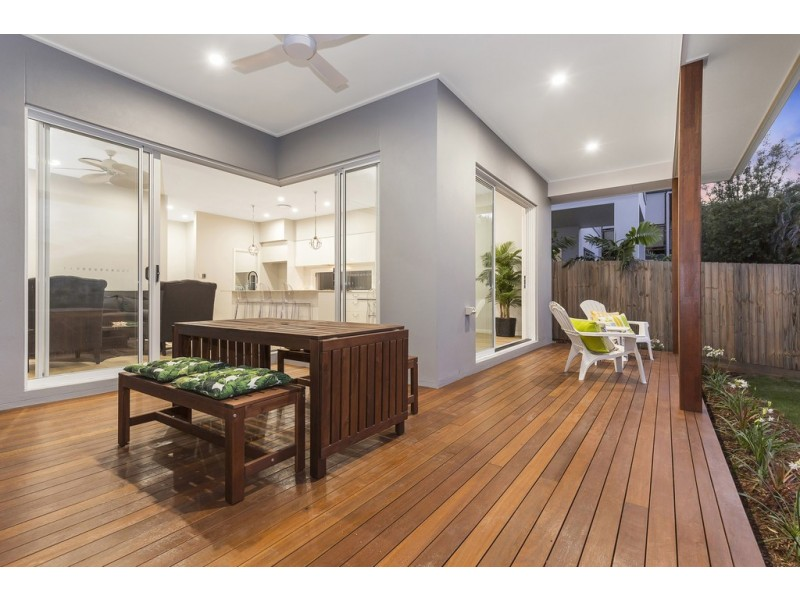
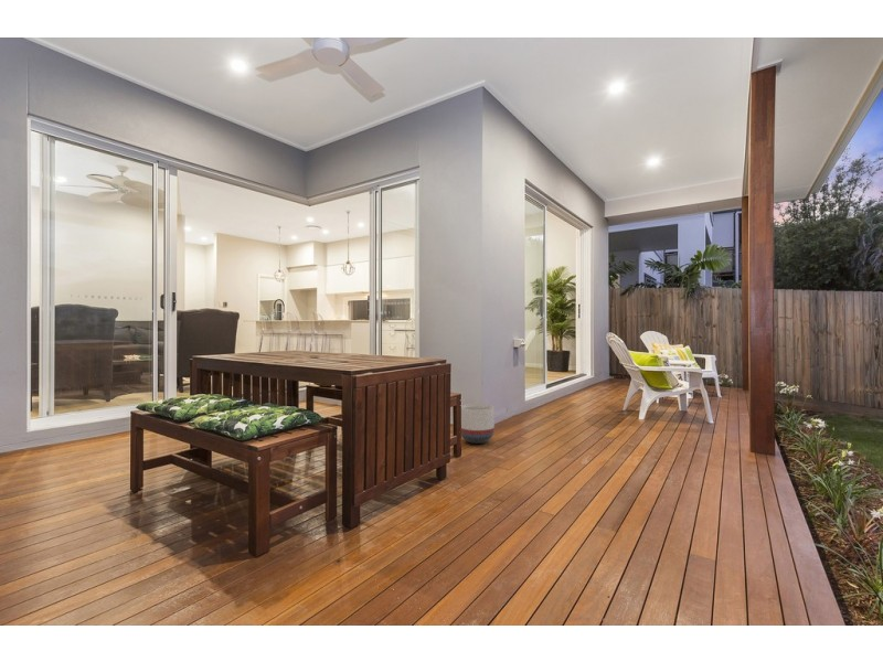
+ planter (476, 424)
